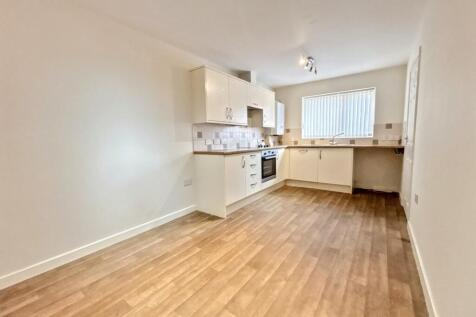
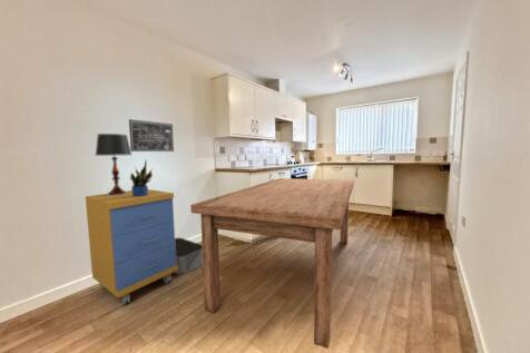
+ storage bin (179, 254)
+ potted plant (143, 177)
+ table lamp (115, 164)
+ wall art (153, 136)
+ dining table (295, 228)
+ storage cabinet (134, 241)
